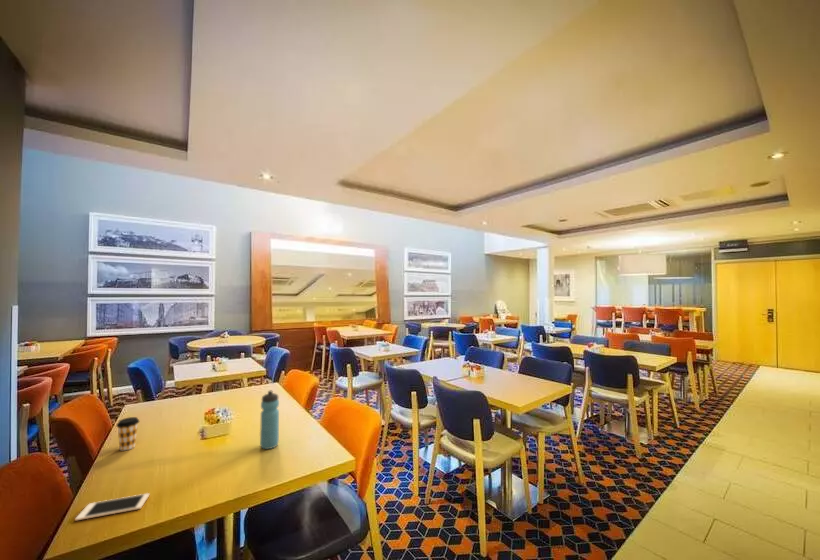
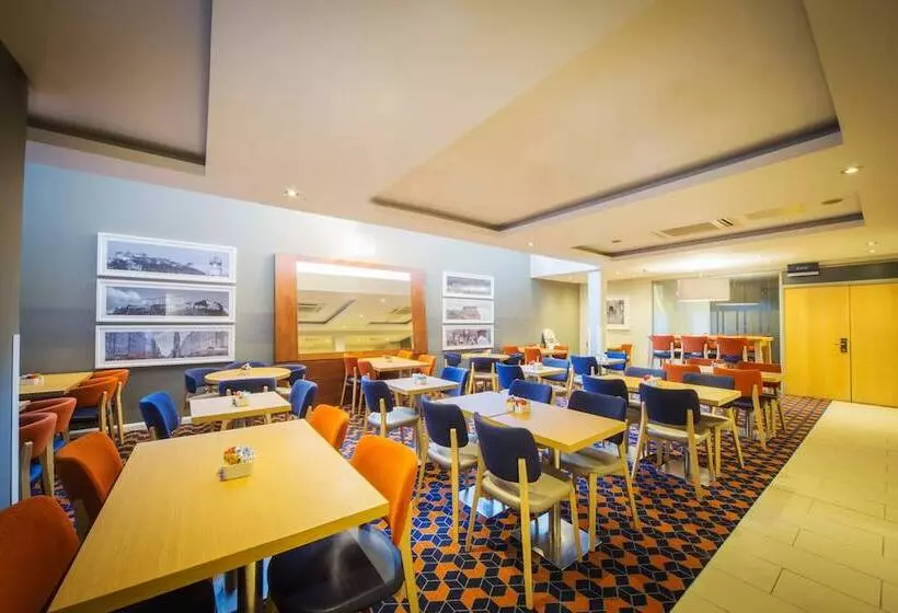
- cell phone (114, 506)
- coffee cup (127, 433)
- water bottle (269, 418)
